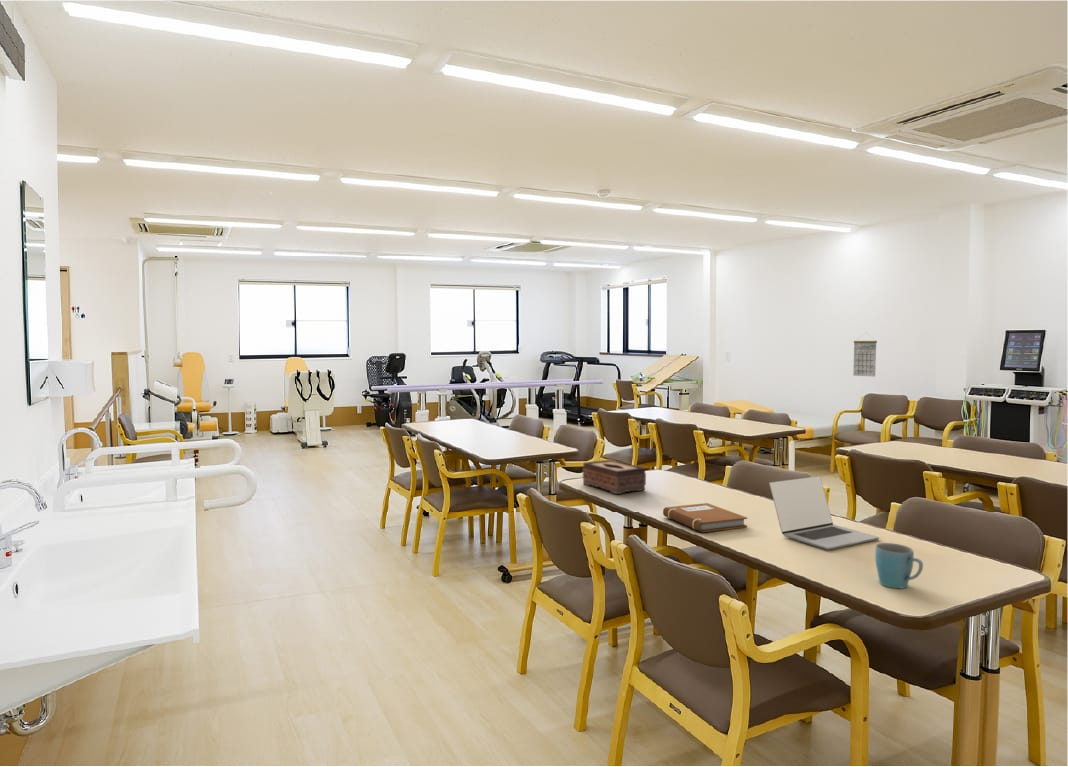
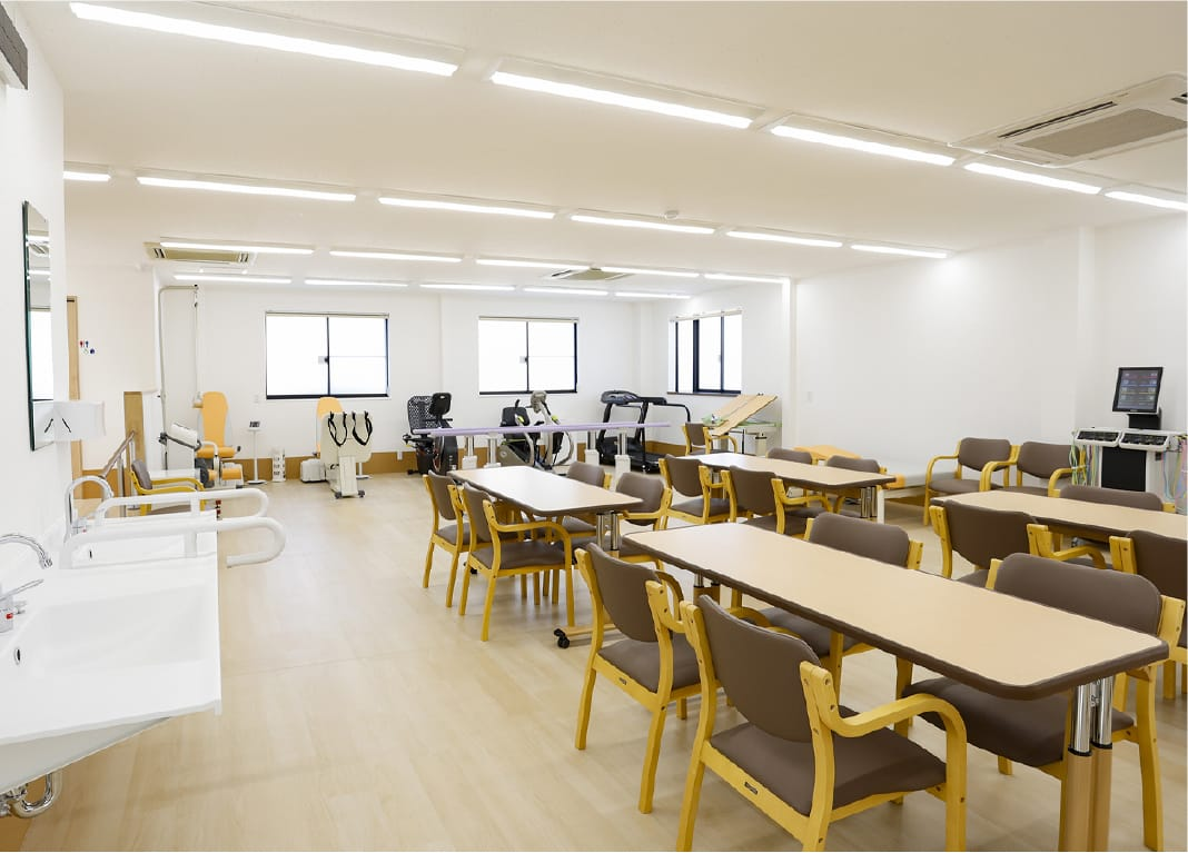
- mug (900, 567)
- calendar (864, 354)
- tissue box (613, 476)
- laptop (823, 510)
- notebook (702, 516)
